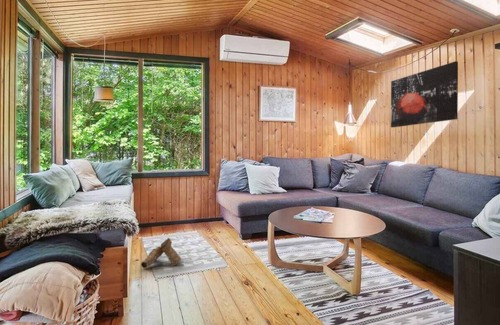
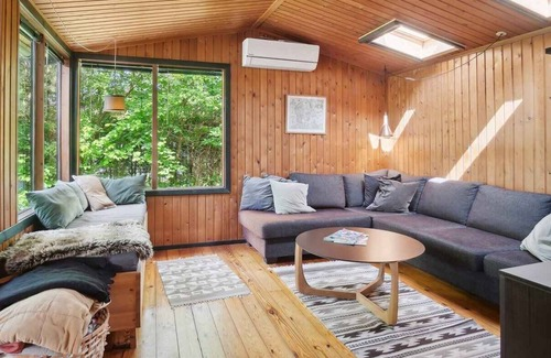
- wall art (420, 98)
- boots (158, 252)
